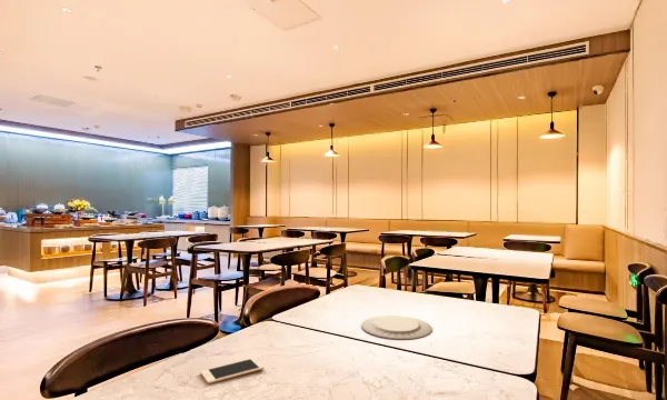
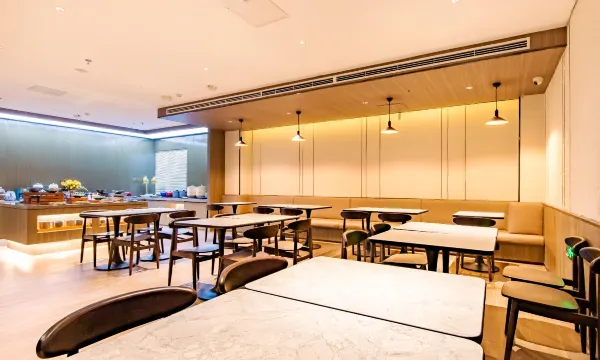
- chinaware (396, 324)
- cell phone (232, 369)
